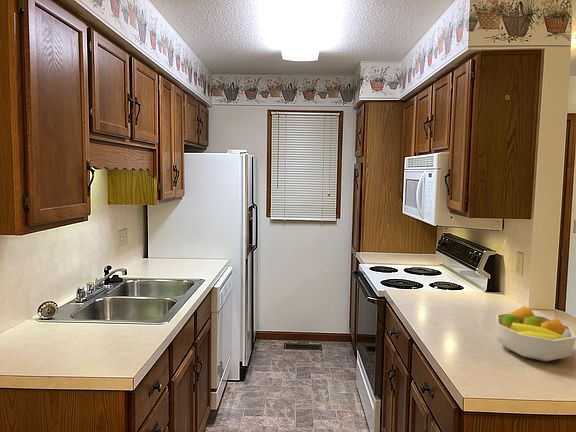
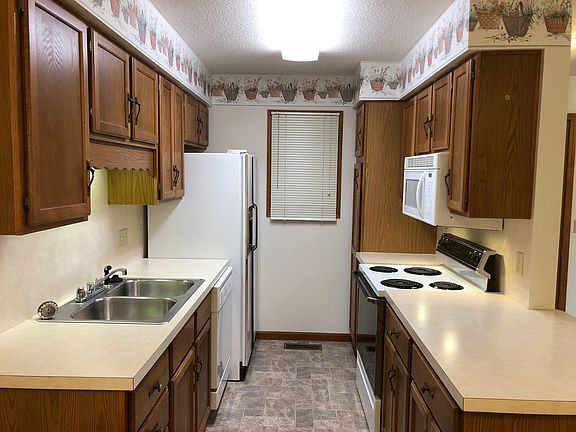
- fruit bowl (532, 331)
